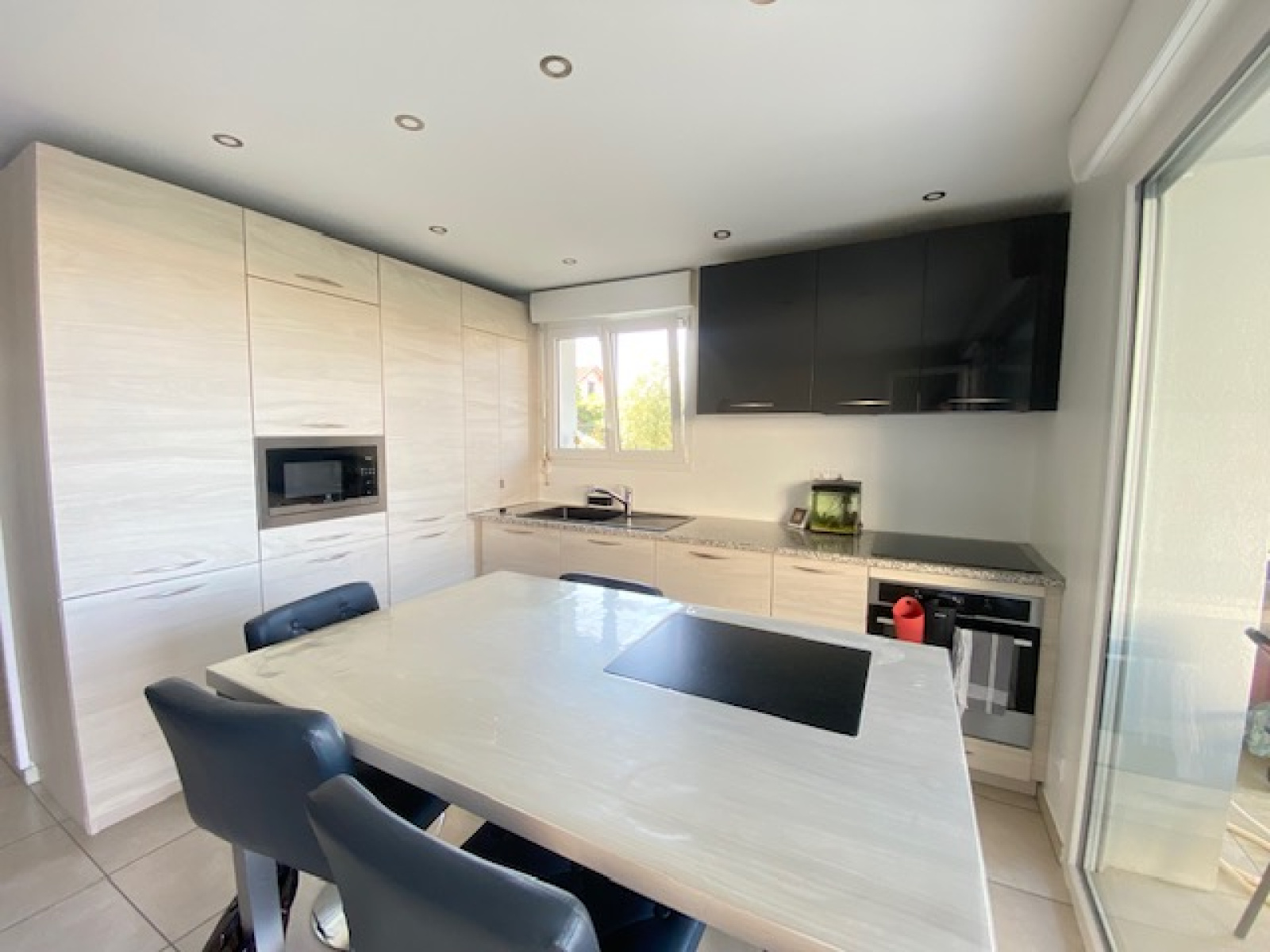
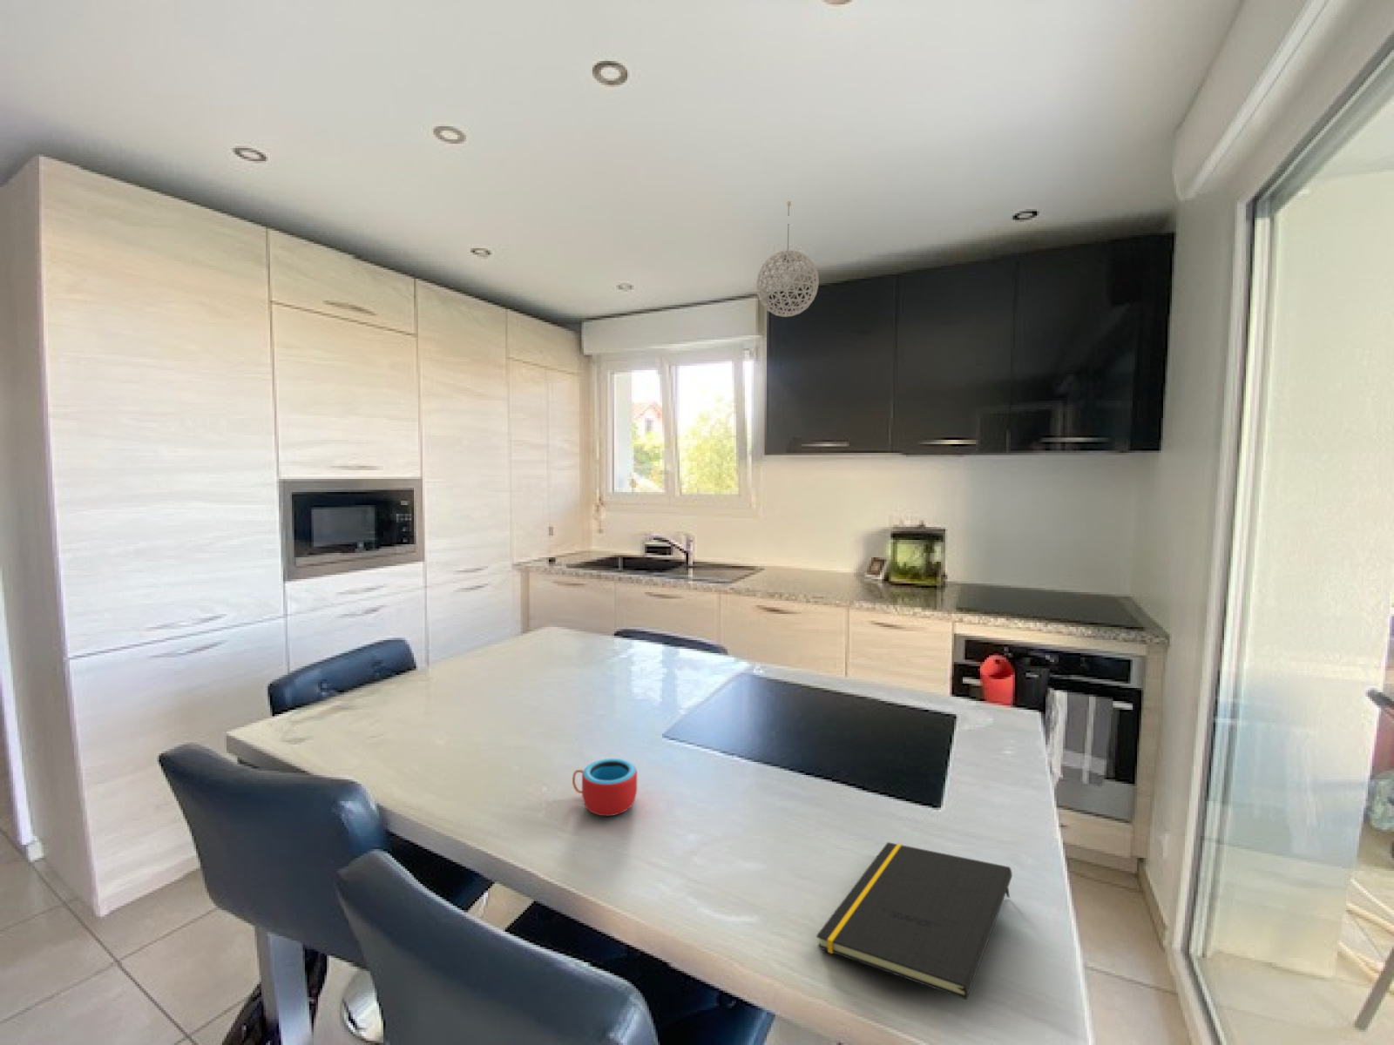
+ notepad (919, 904)
+ pendant light (788, 259)
+ mug (602, 786)
